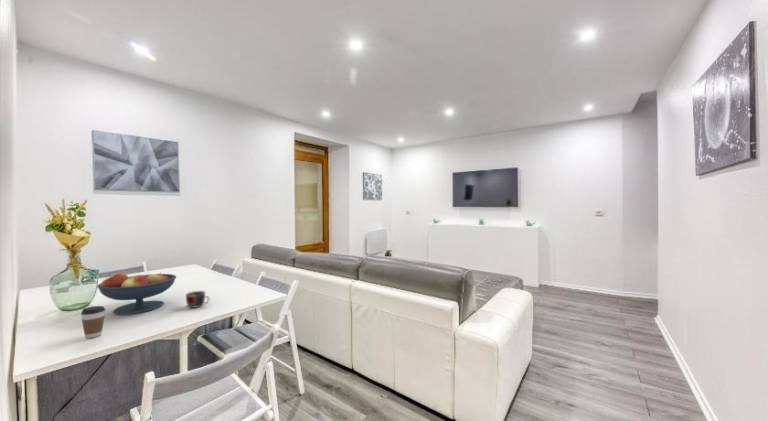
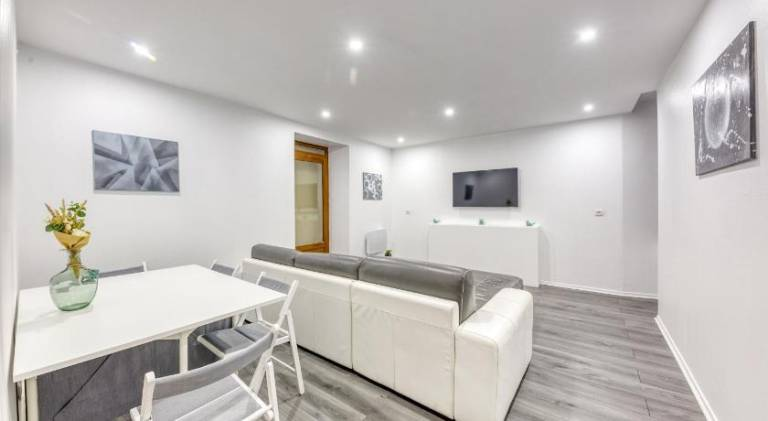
- coffee cup (93, 321)
- mug (198, 299)
- fruit bowl (139, 289)
